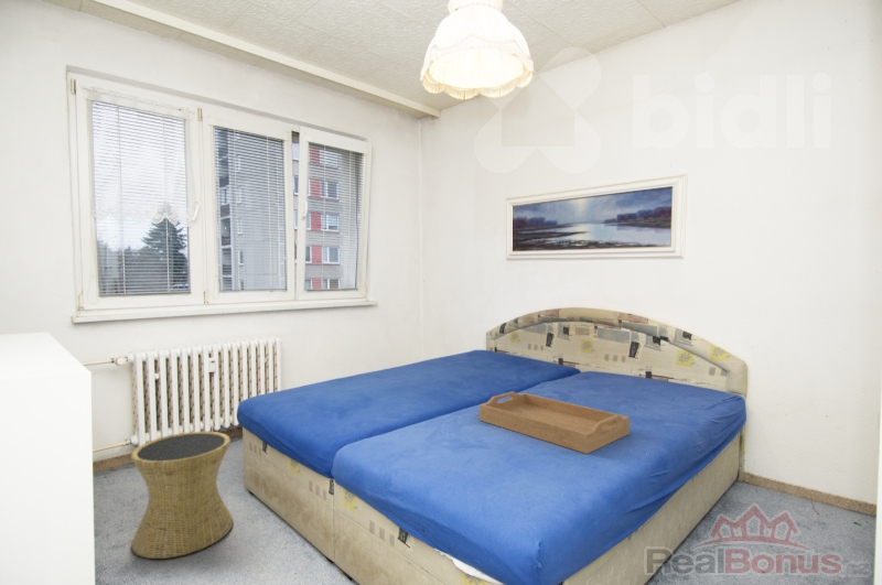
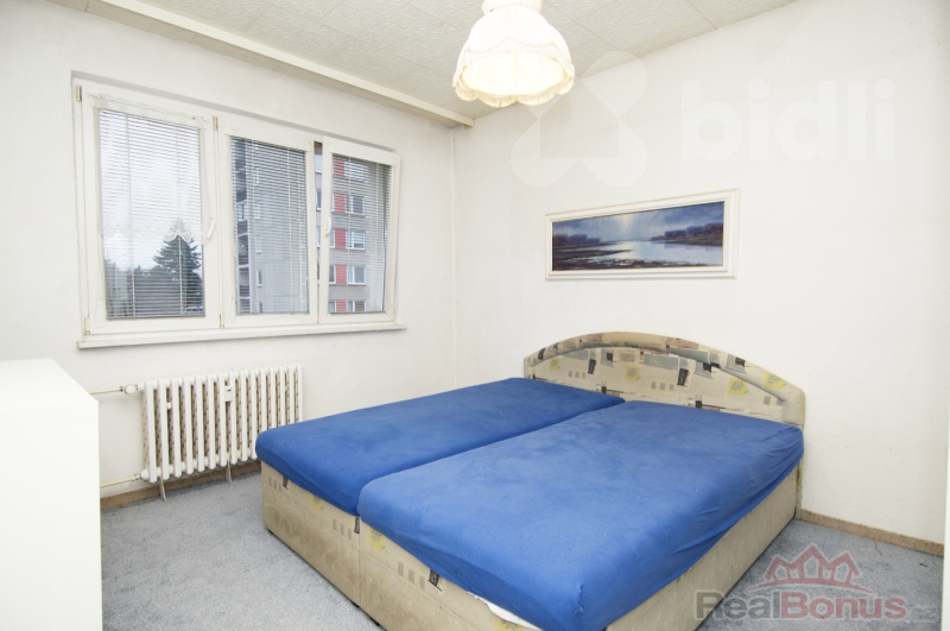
- side table (183, 489)
- serving tray (550, 415)
